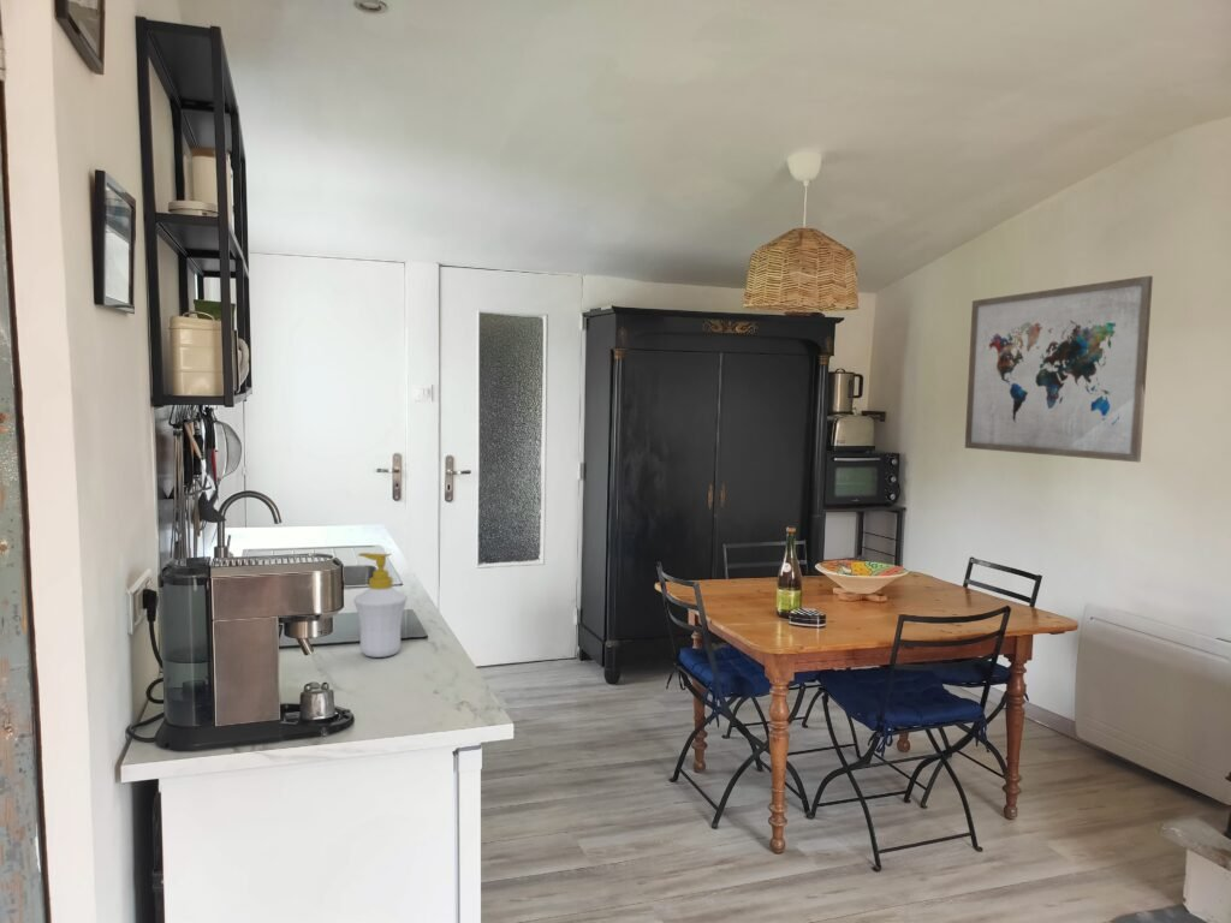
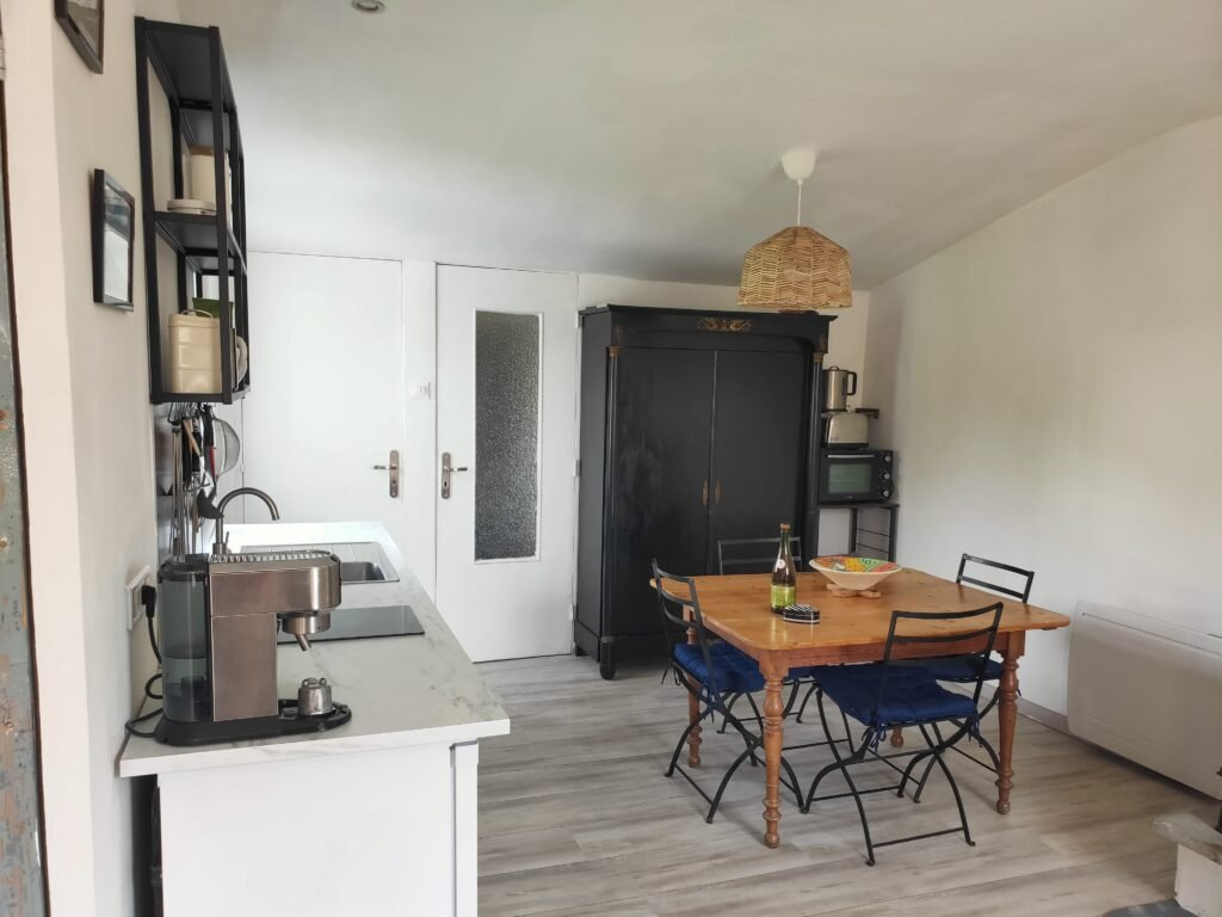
- soap bottle (380, 603)
- wall art (1047, 373)
